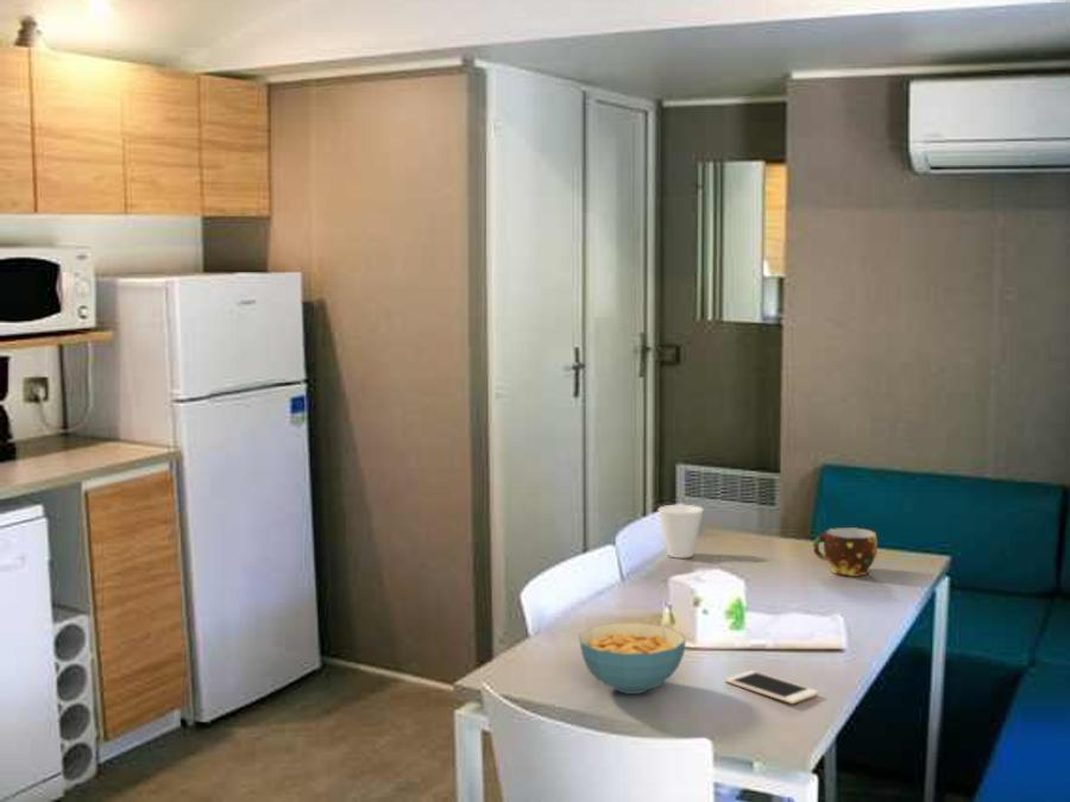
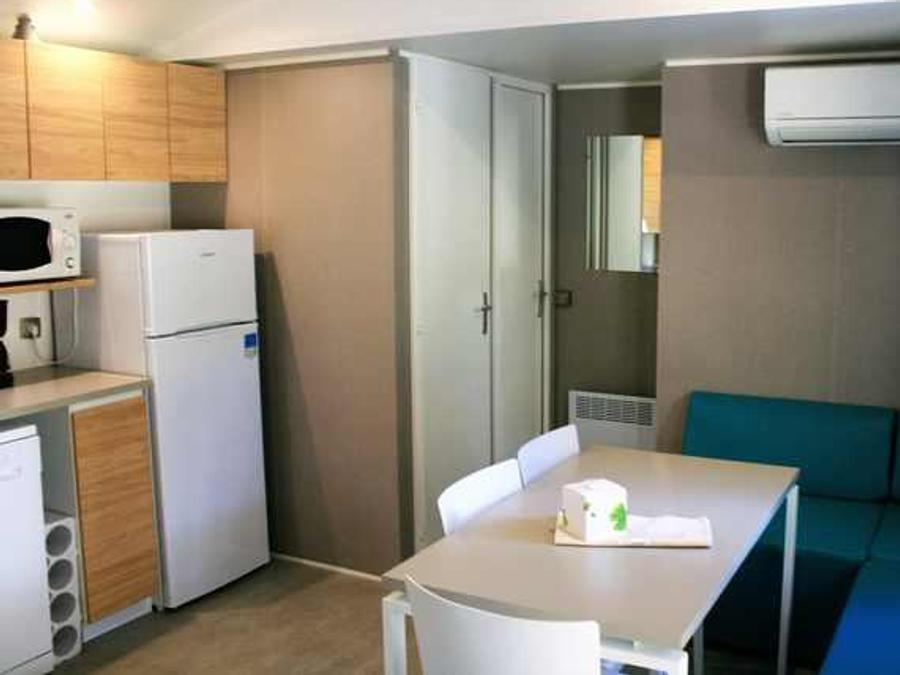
- cup (846, 552)
- cup (680, 531)
- cereal bowl (631, 663)
- cell phone (770, 686)
